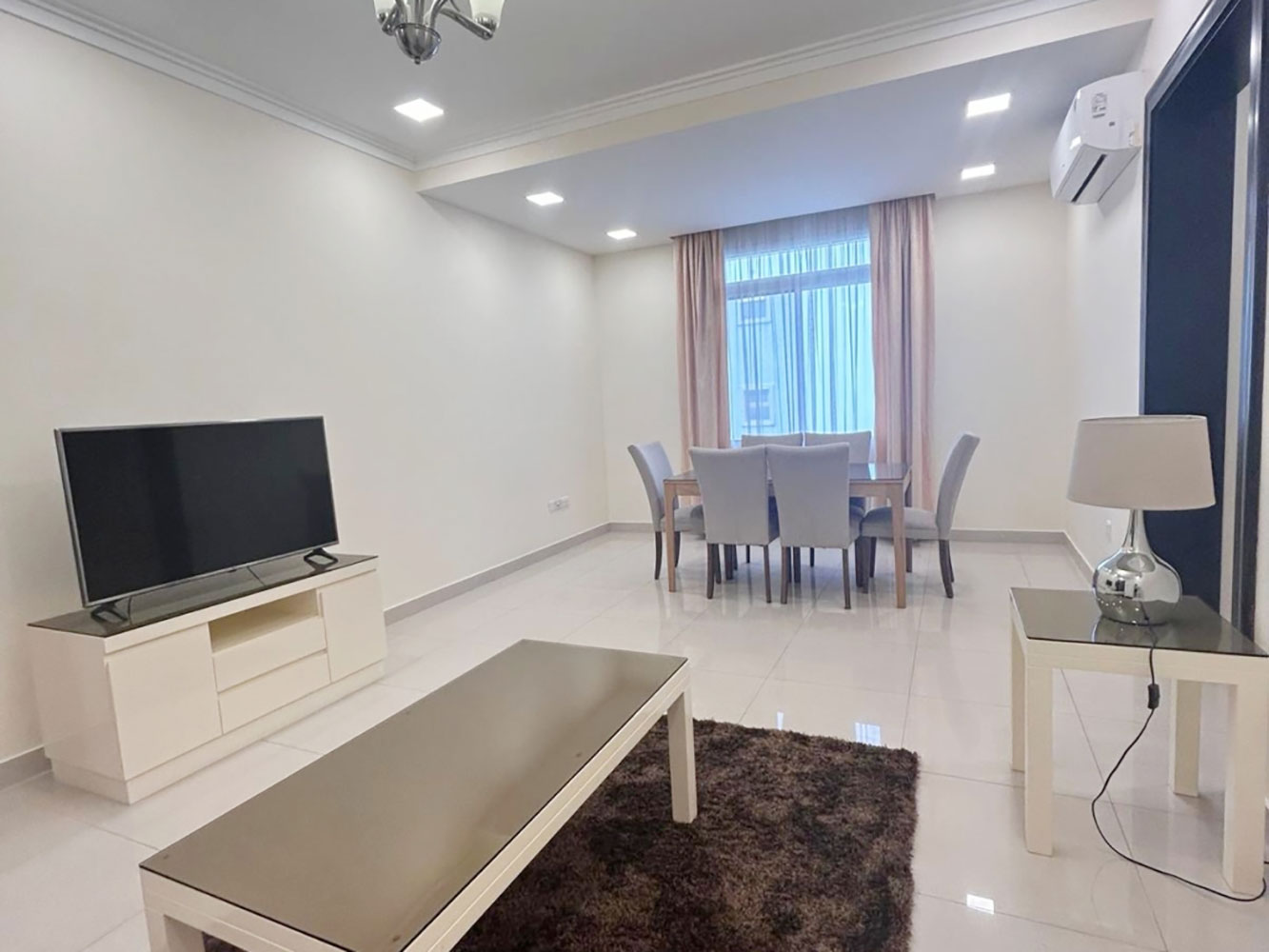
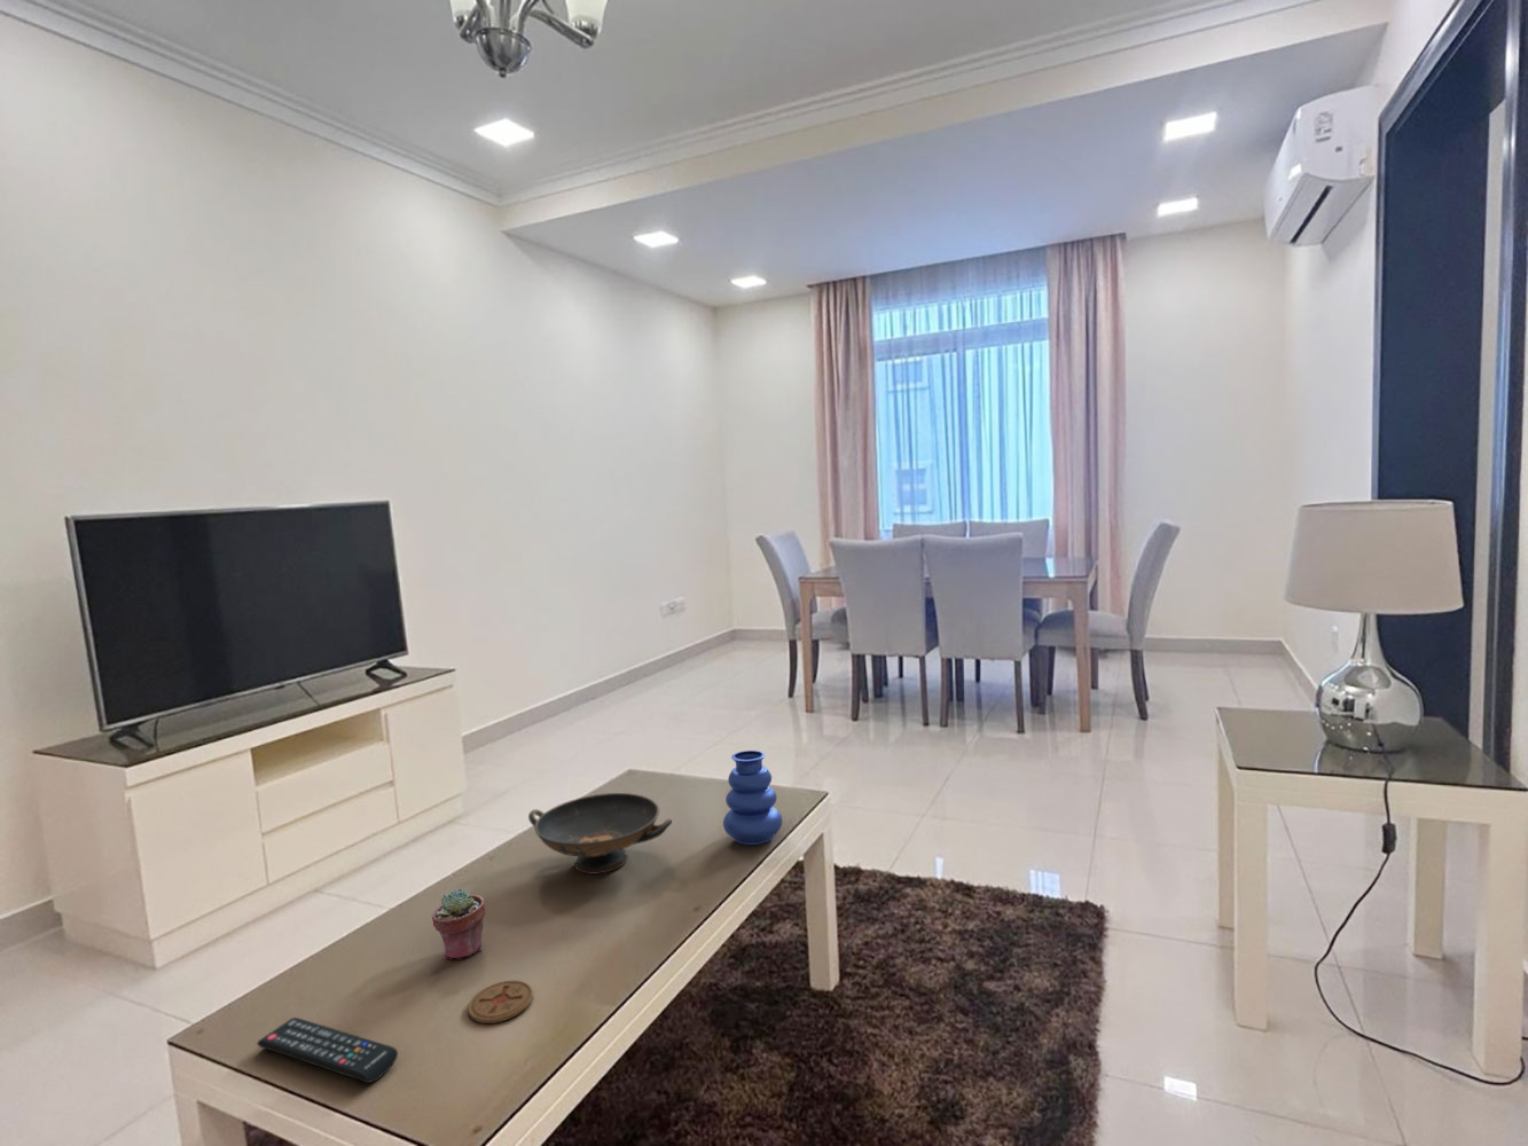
+ potted succulent (460, 920)
+ remote control (325, 1050)
+ coaster (500, 1000)
+ vase (751, 797)
+ decorative bowl (600, 838)
